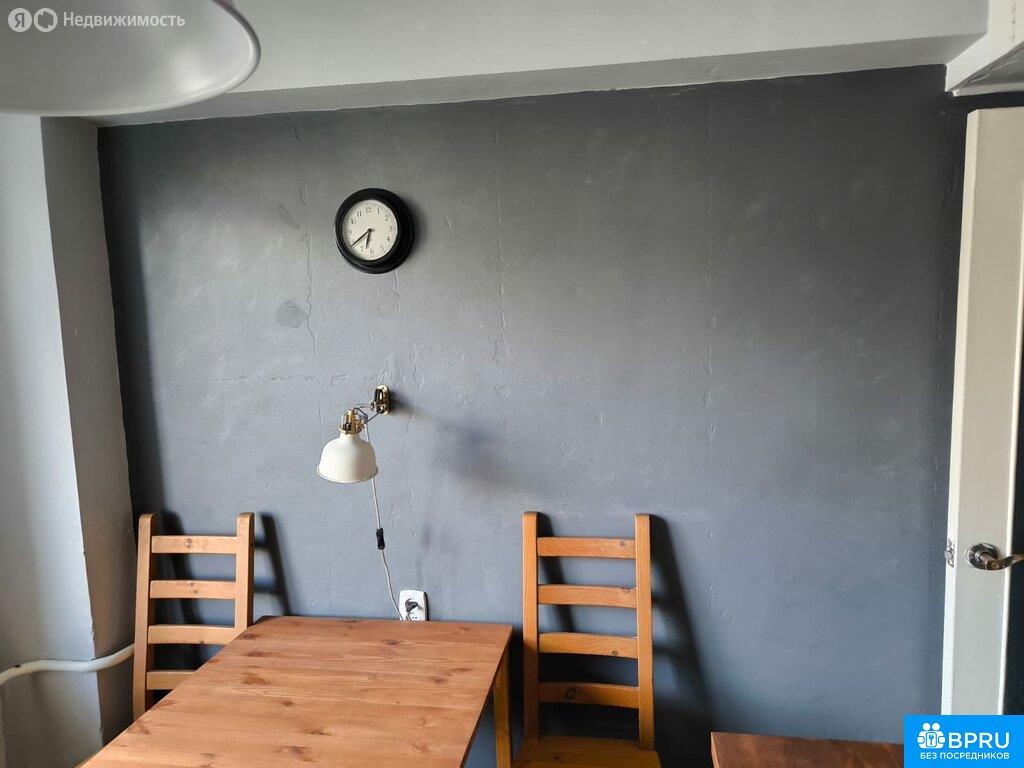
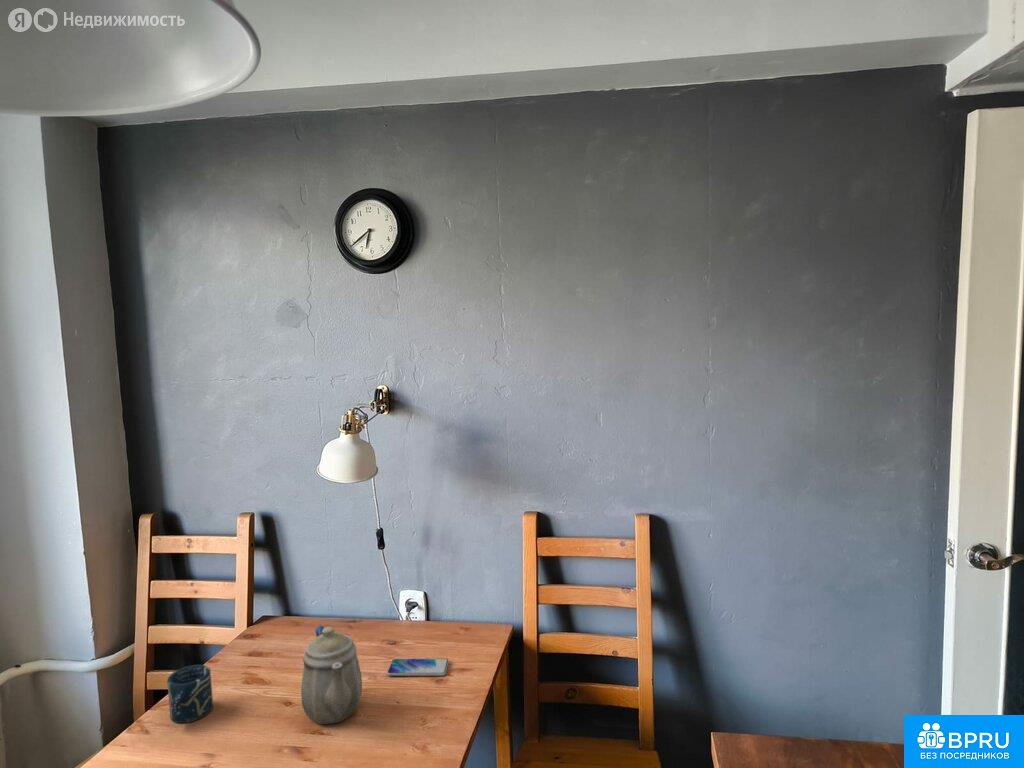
+ cup (187, 696)
+ teapot (330, 669)
+ smartphone (418, 667)
